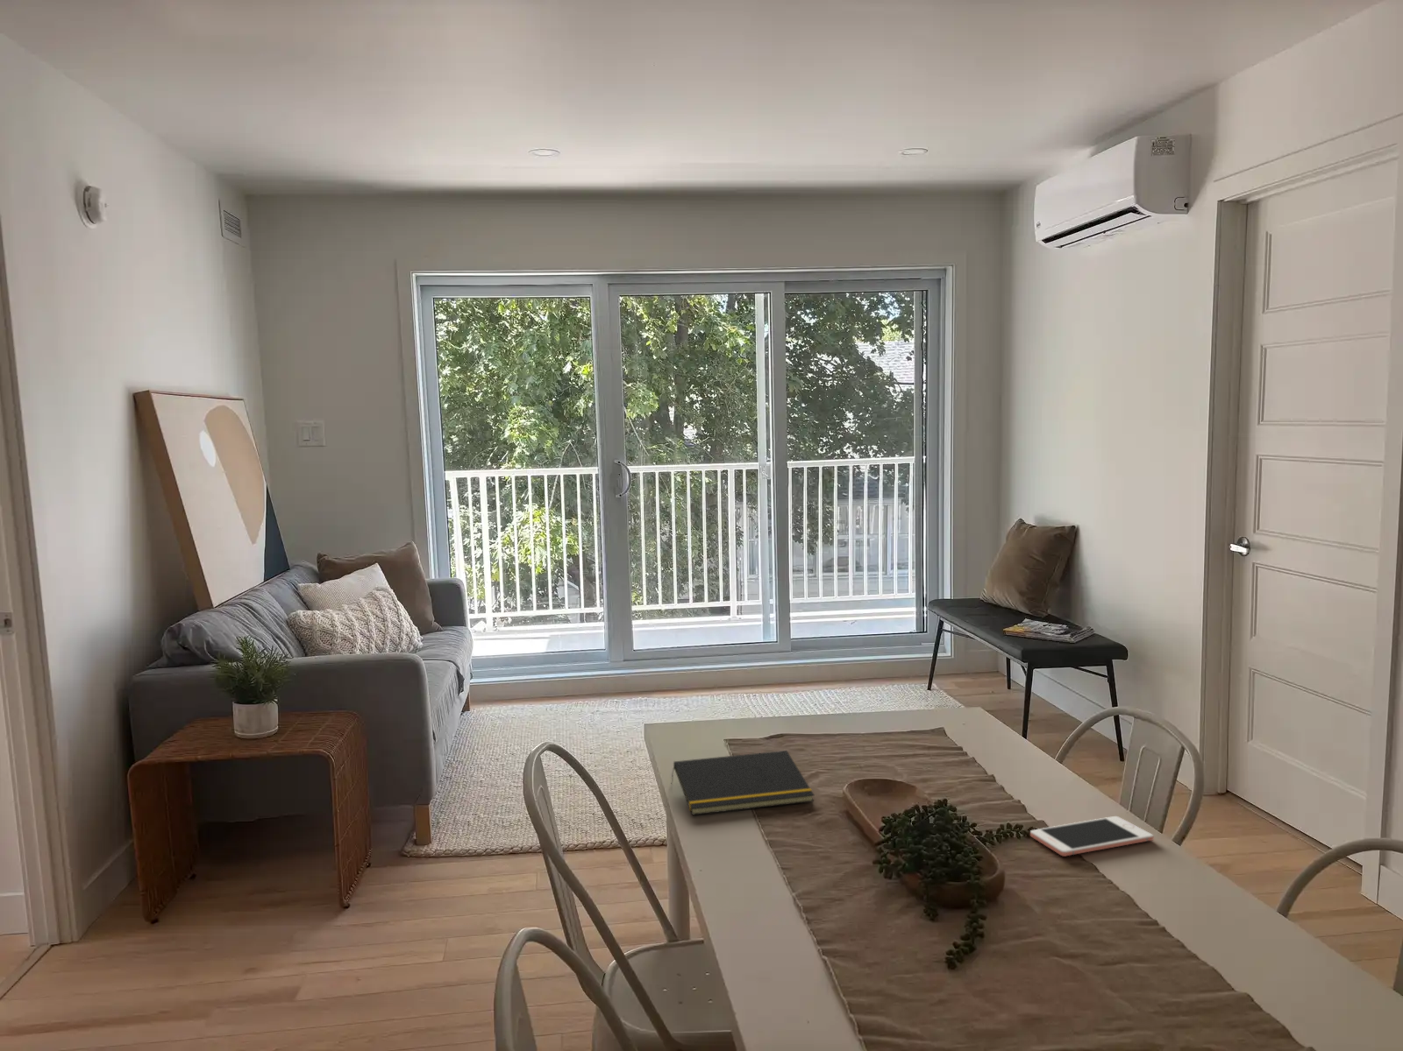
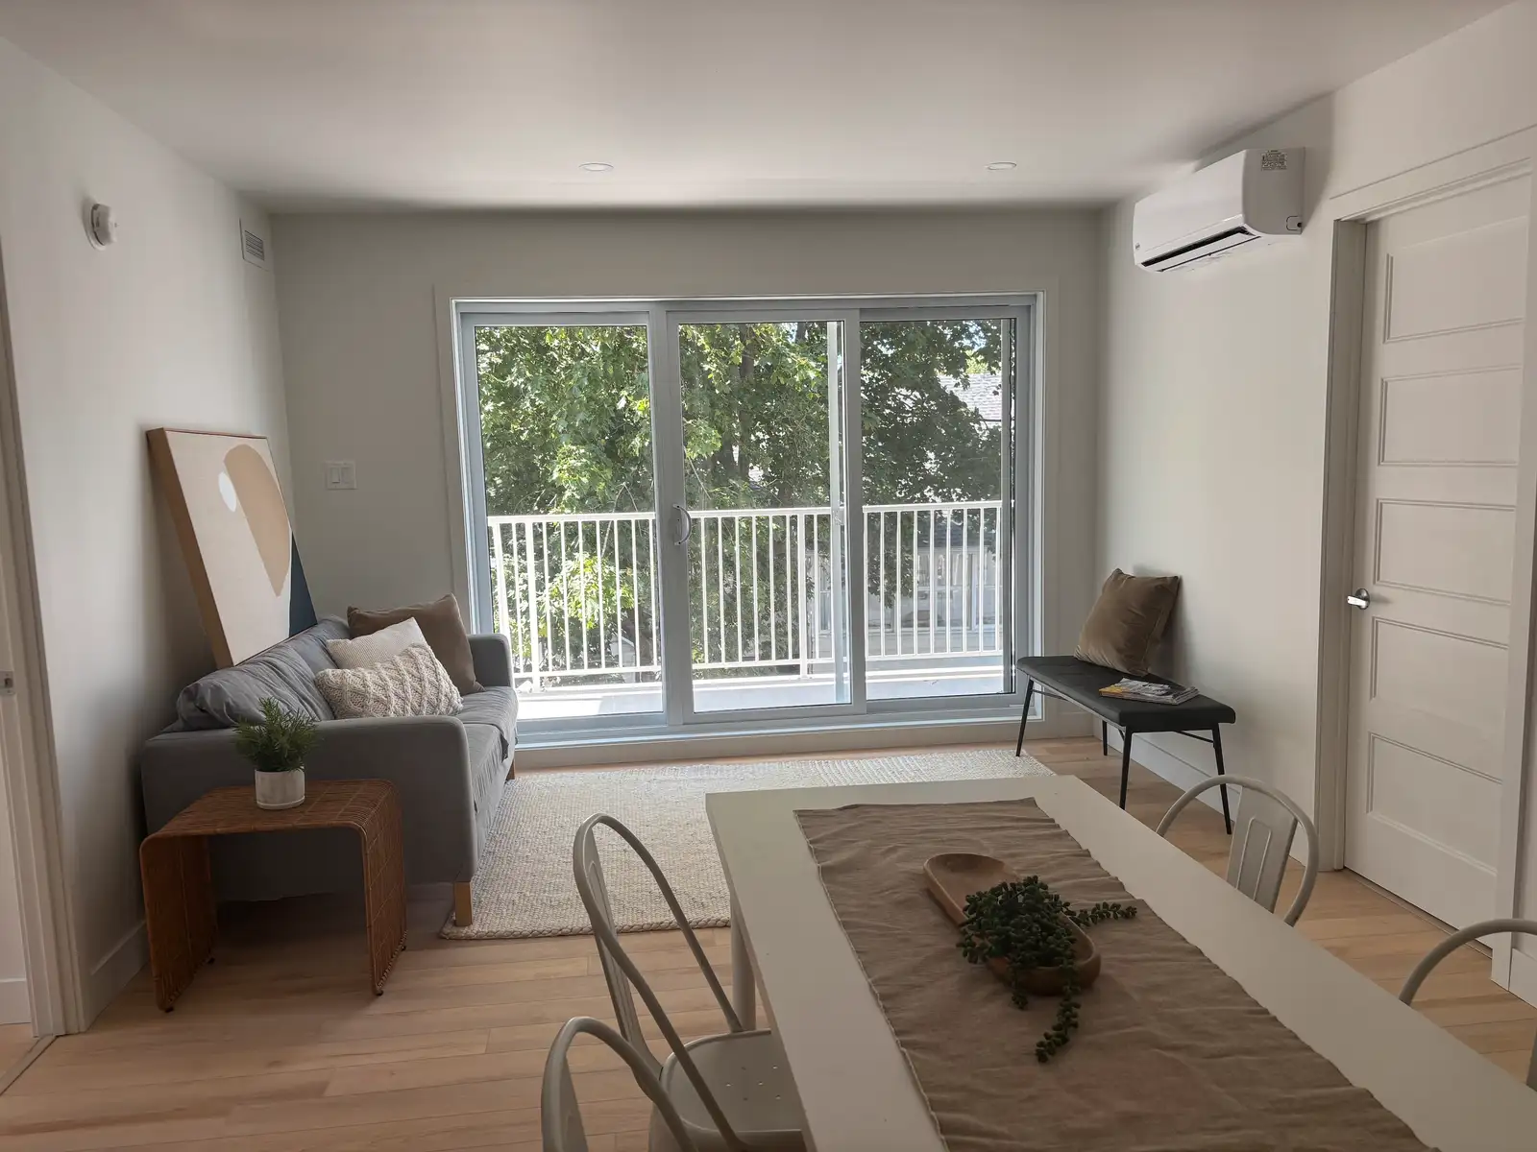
- notepad (742, 781)
- cell phone (1090, 836)
